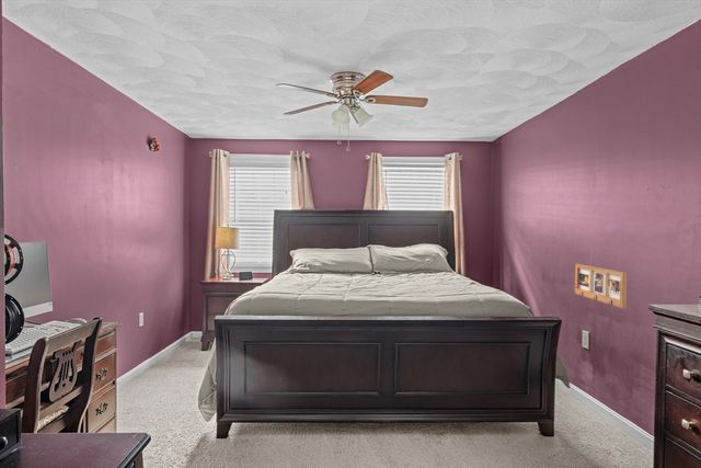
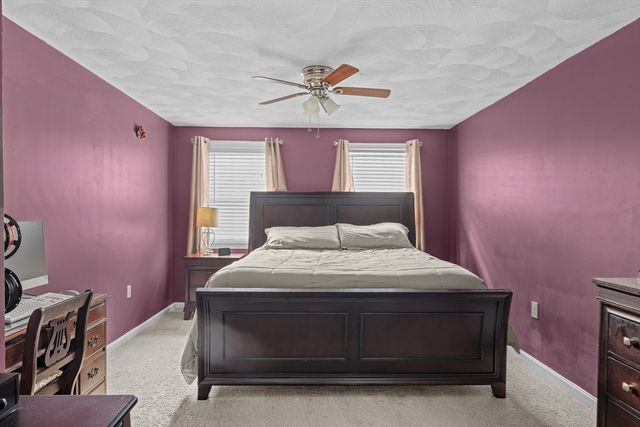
- picture frame (597, 284)
